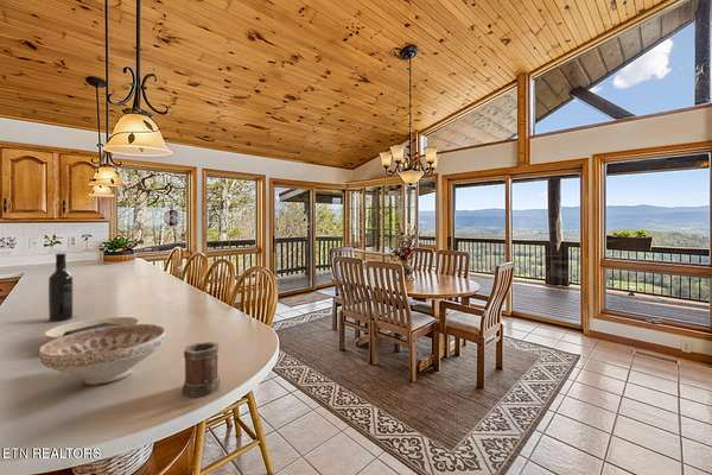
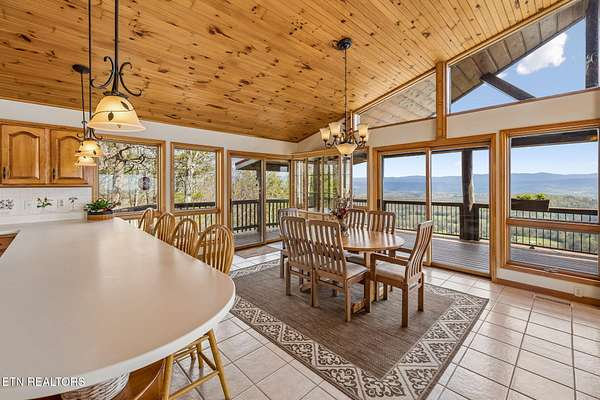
- mug (203, 368)
- wine bottle (61, 286)
- decorative bowl (108, 356)
- plate (95, 328)
